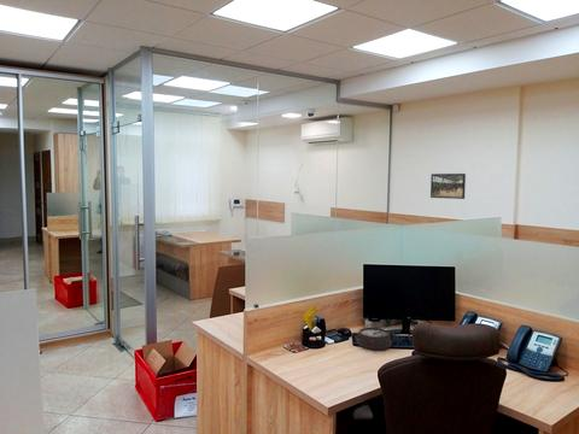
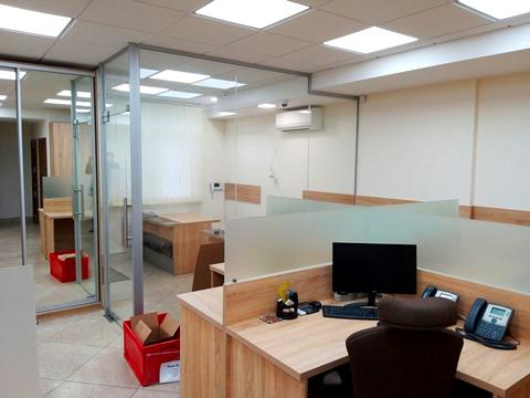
- alarm clock (375, 336)
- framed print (446, 186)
